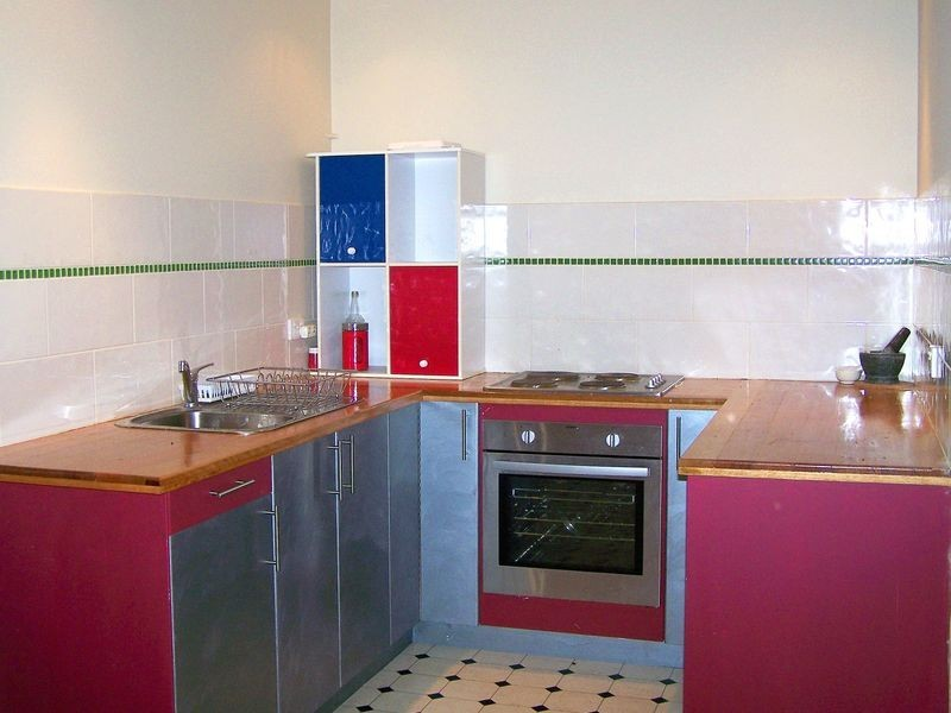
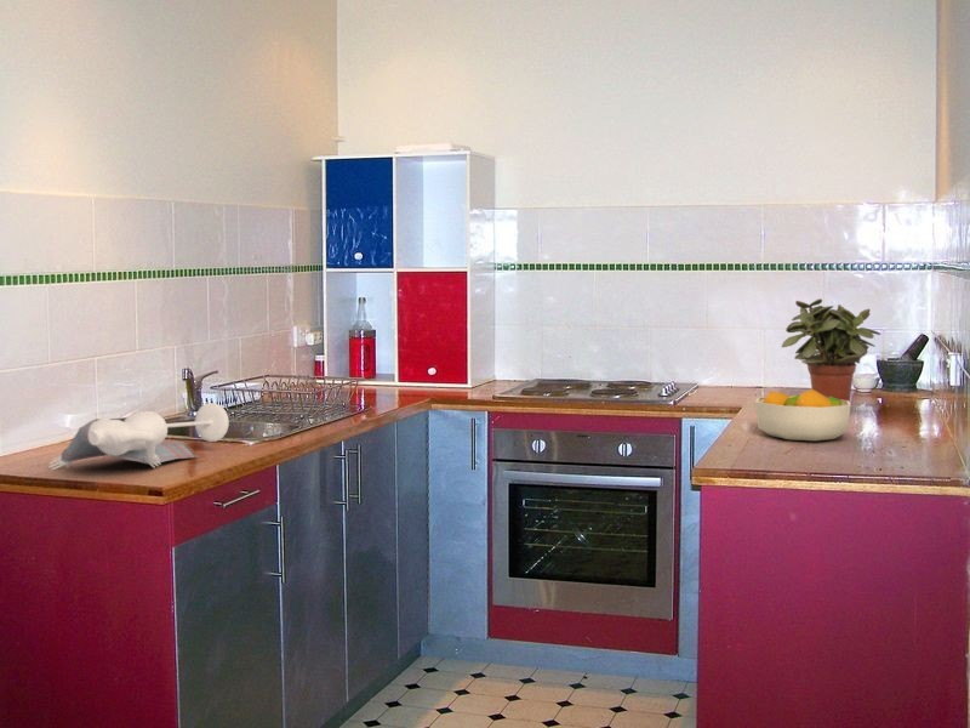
+ fruit bowl (801, 410)
+ shawl (136, 437)
+ potted plant (831, 353)
